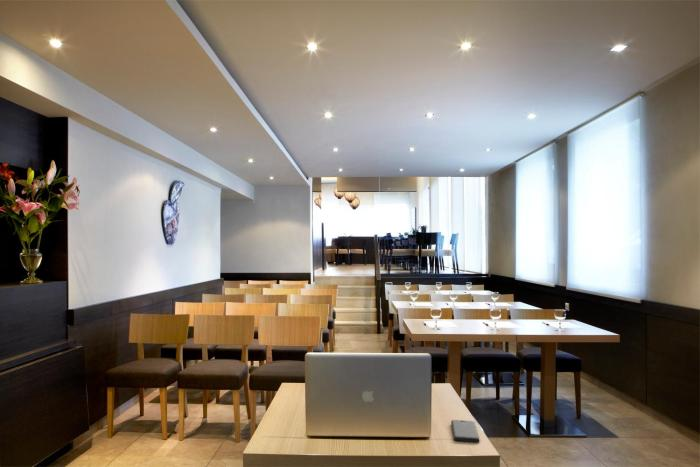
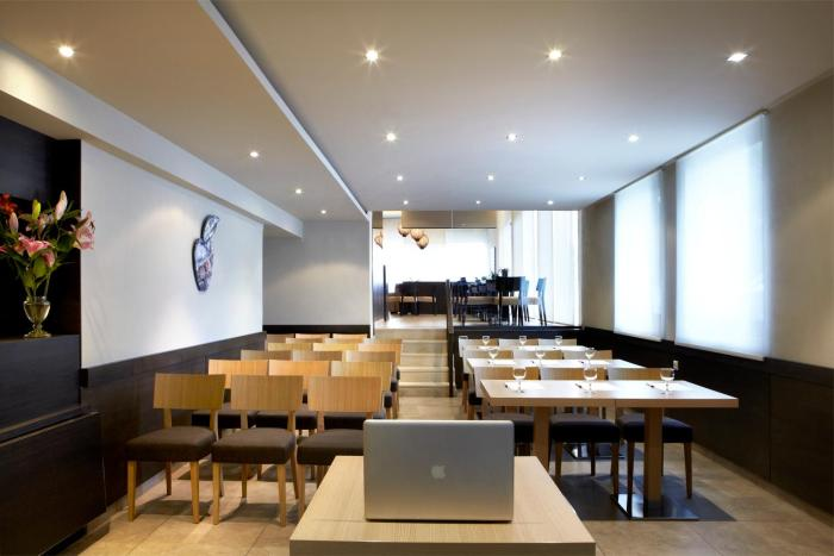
- smartphone (464, 429)
